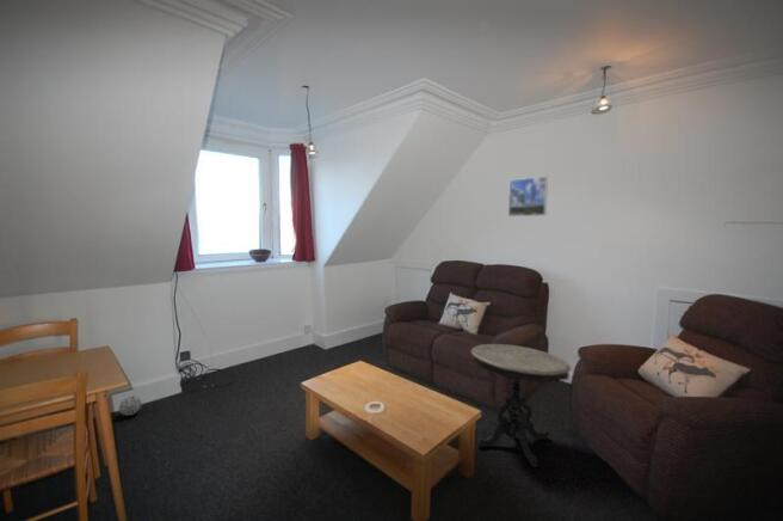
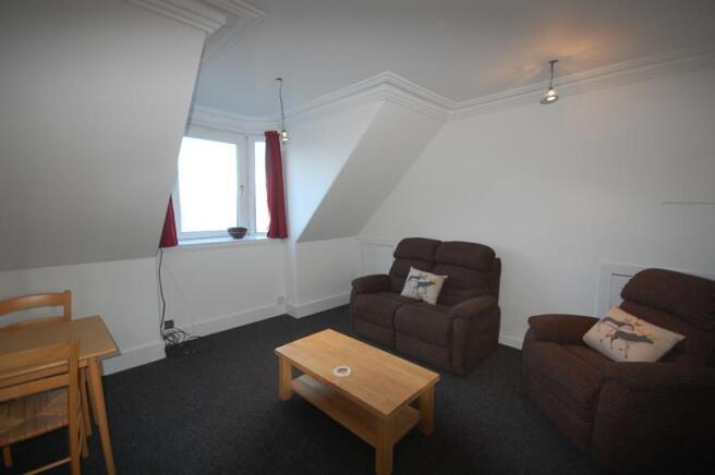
- side table (516, 399)
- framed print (526, 197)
- decorative ball (130, 405)
